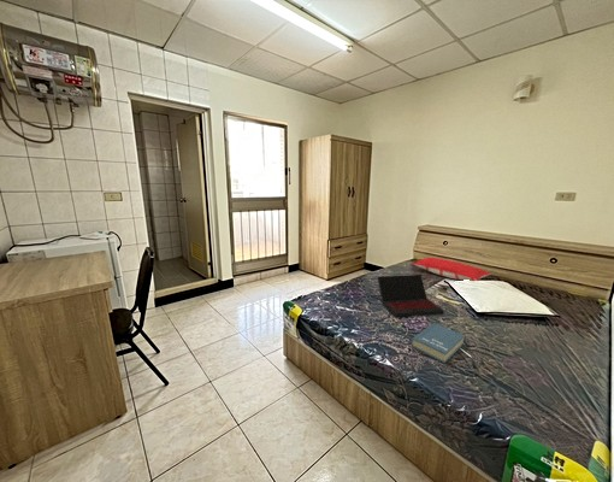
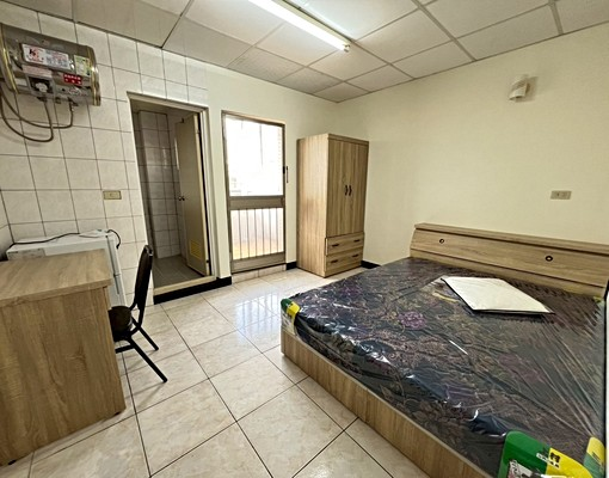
- pillow (449, 268)
- laptop (408, 293)
- book (437, 340)
